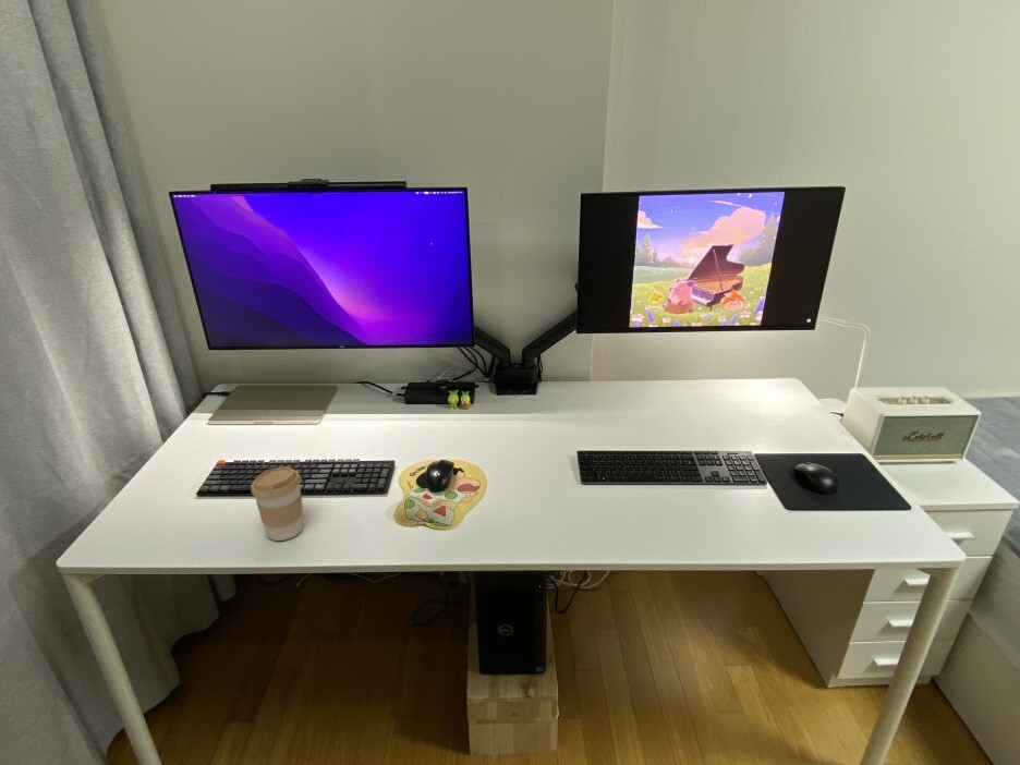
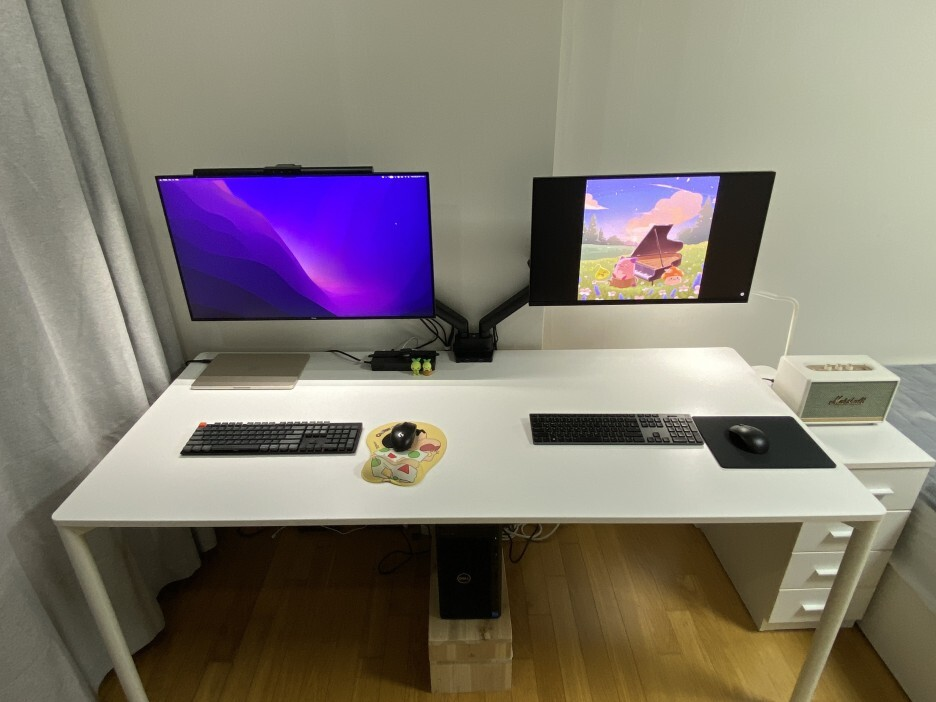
- coffee cup (279, 502)
